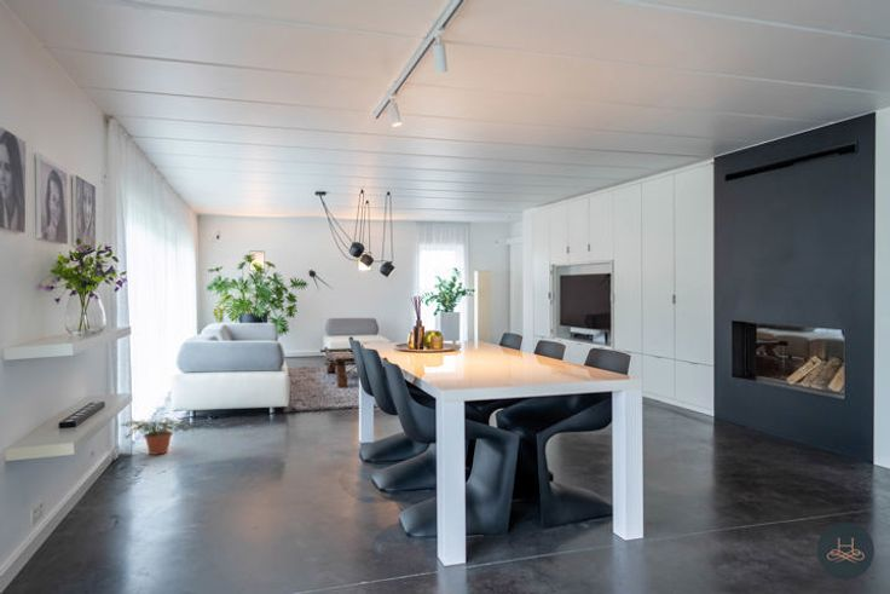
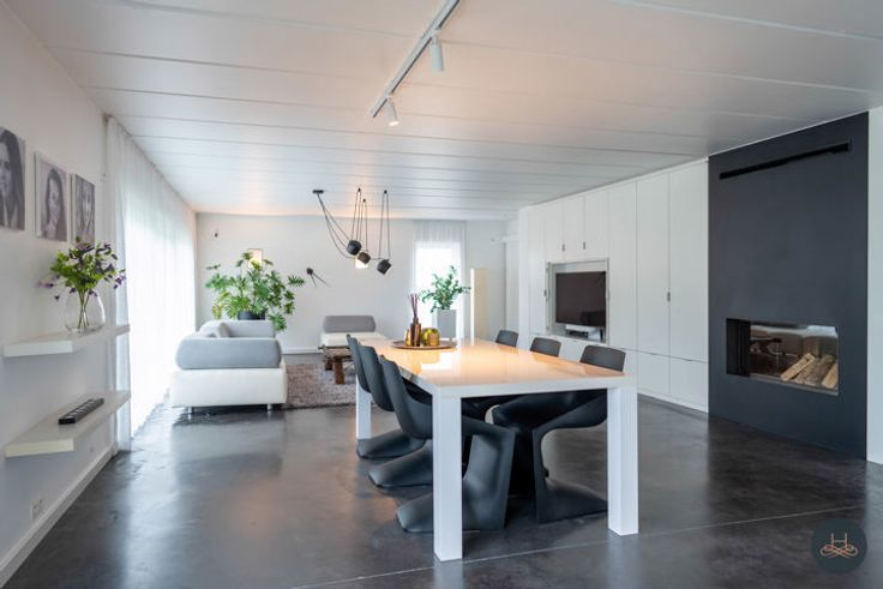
- potted plant (156, 432)
